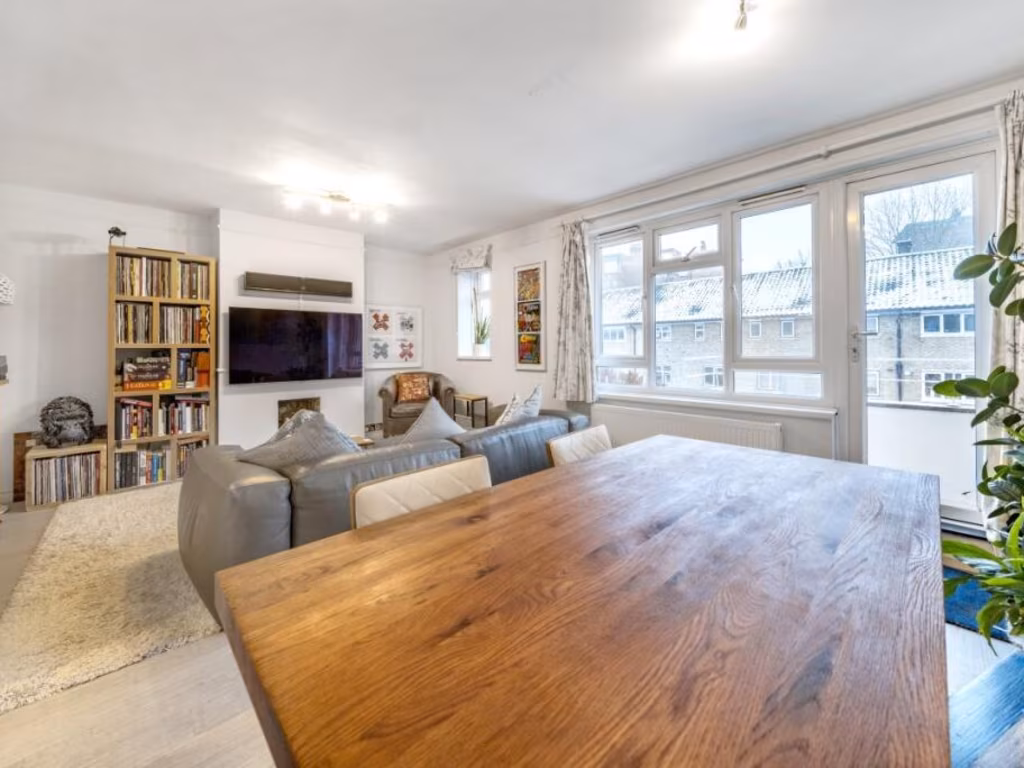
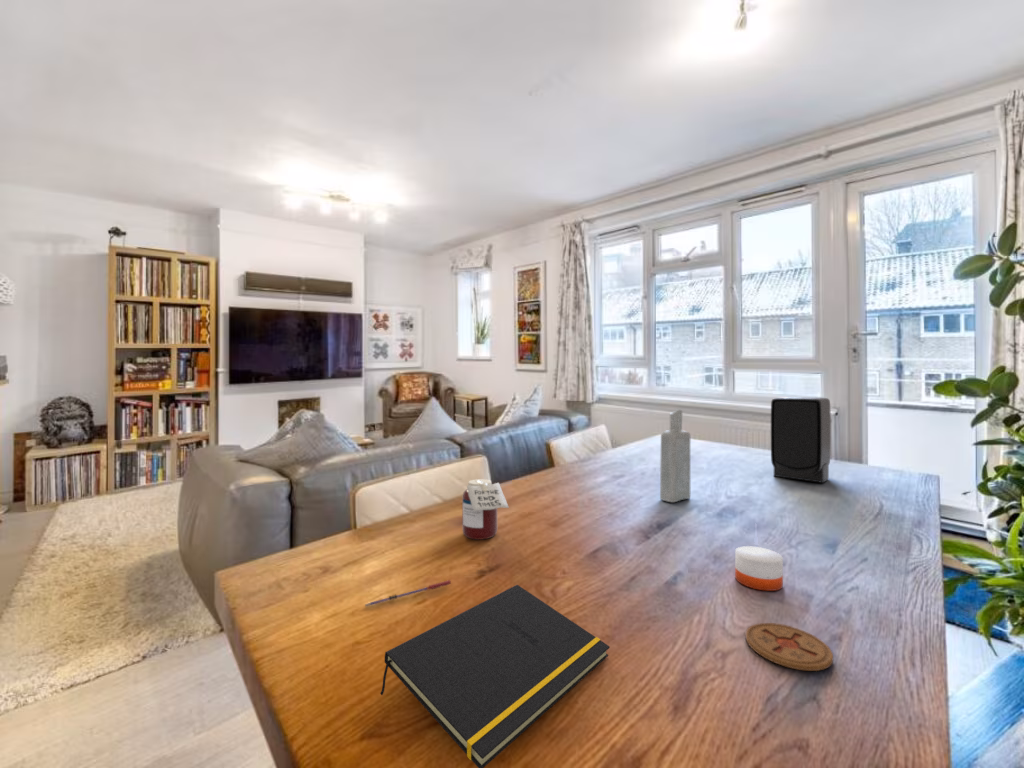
+ jar (482, 510)
+ bottle (675, 453)
+ speaker (800, 437)
+ notepad (503, 654)
+ candle (758, 552)
+ pen (409, 592)
+ coaster (787, 644)
